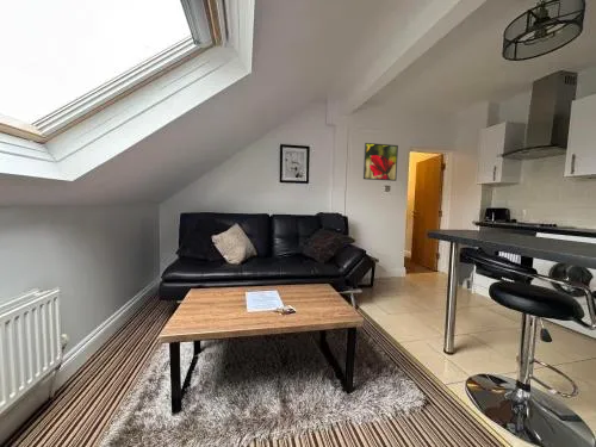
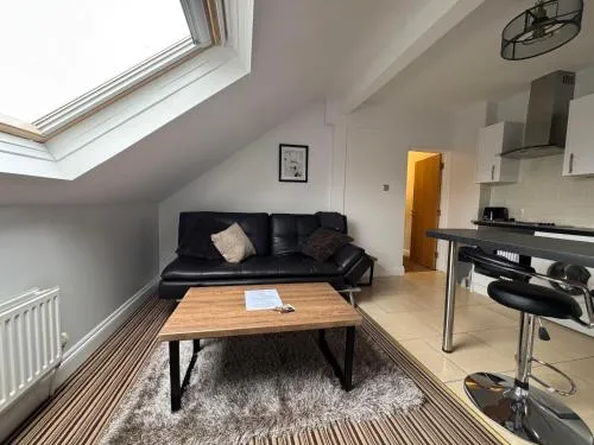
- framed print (380, 162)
